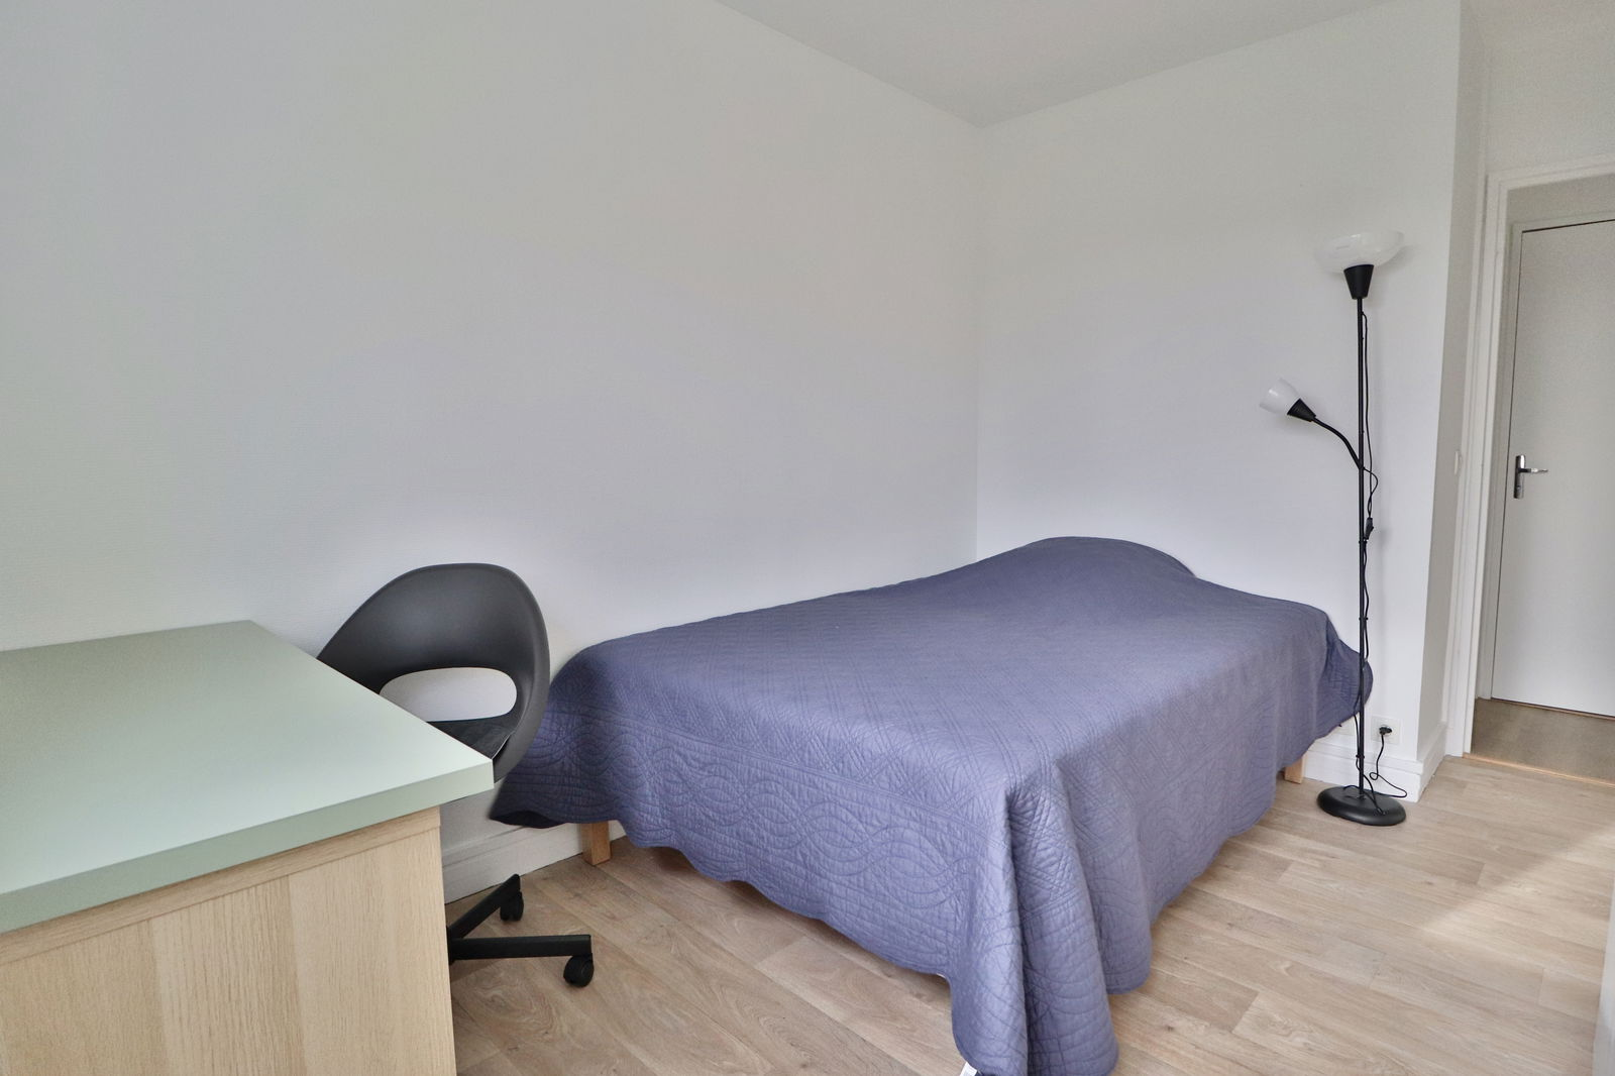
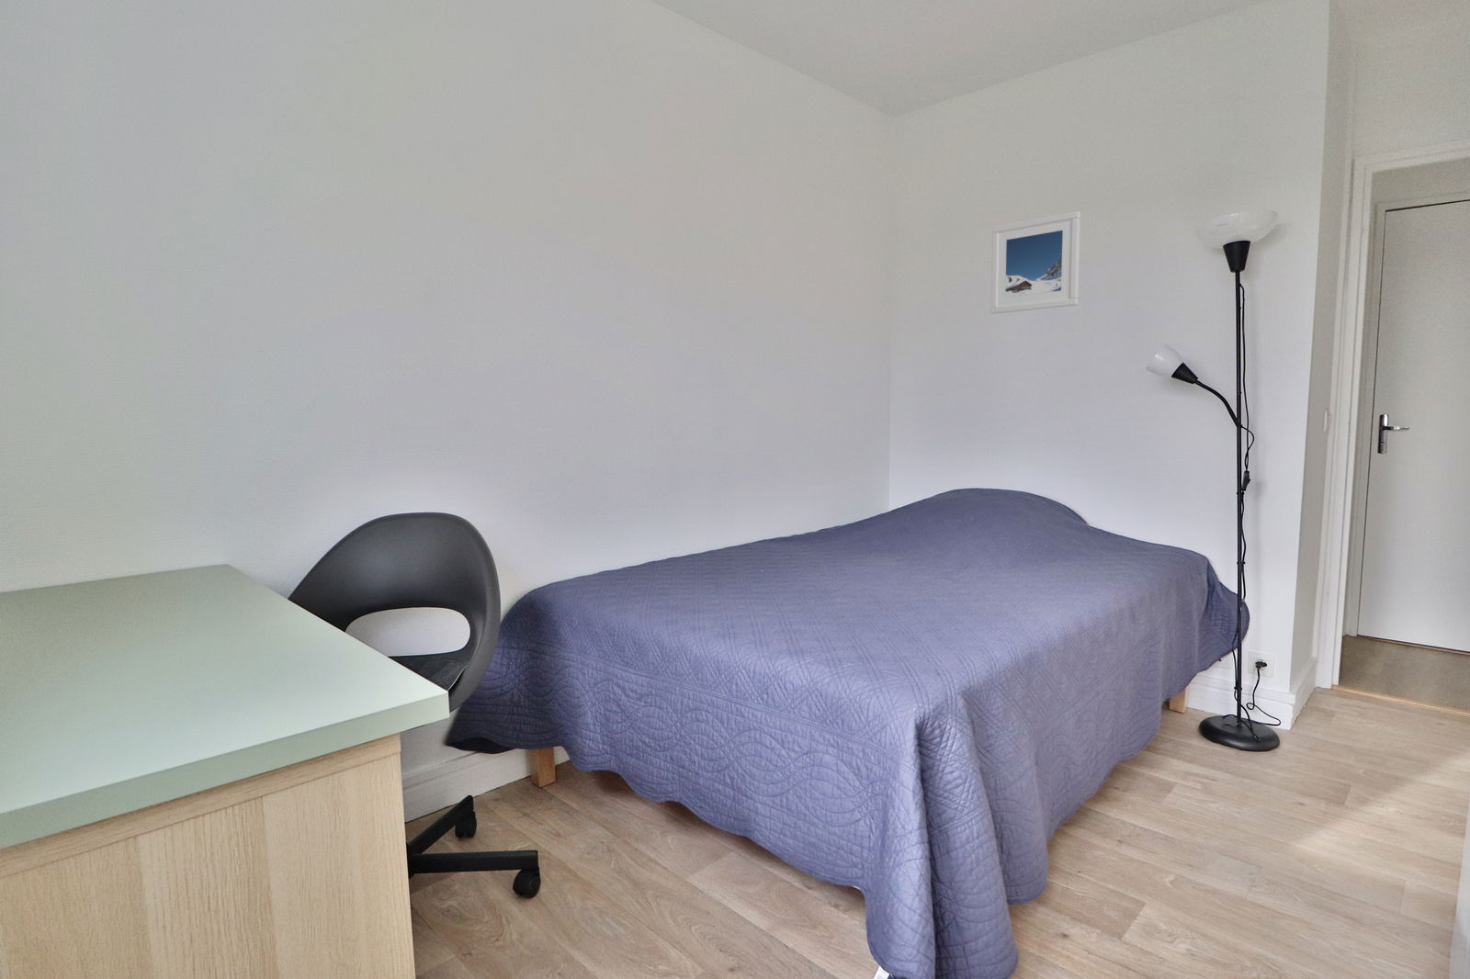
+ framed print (1034, 264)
